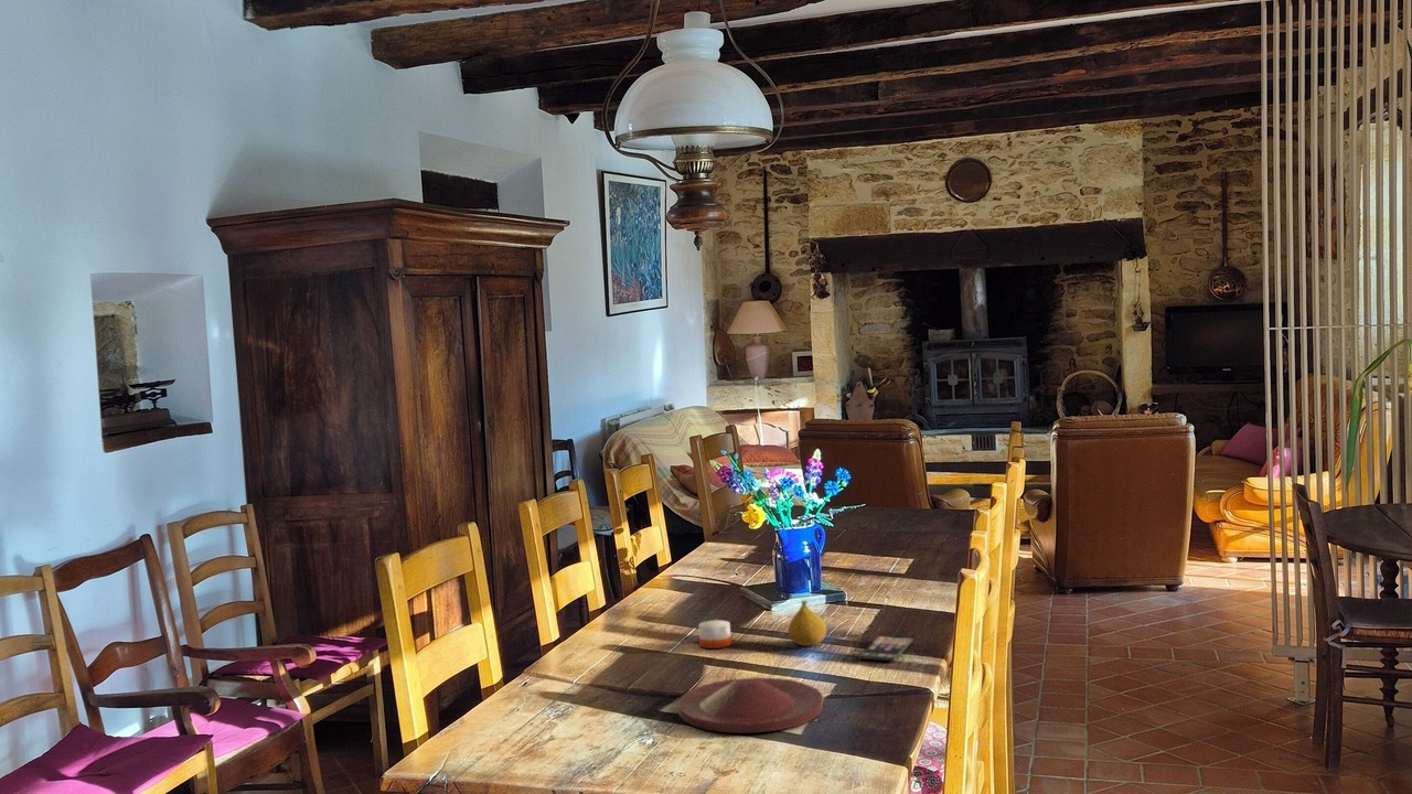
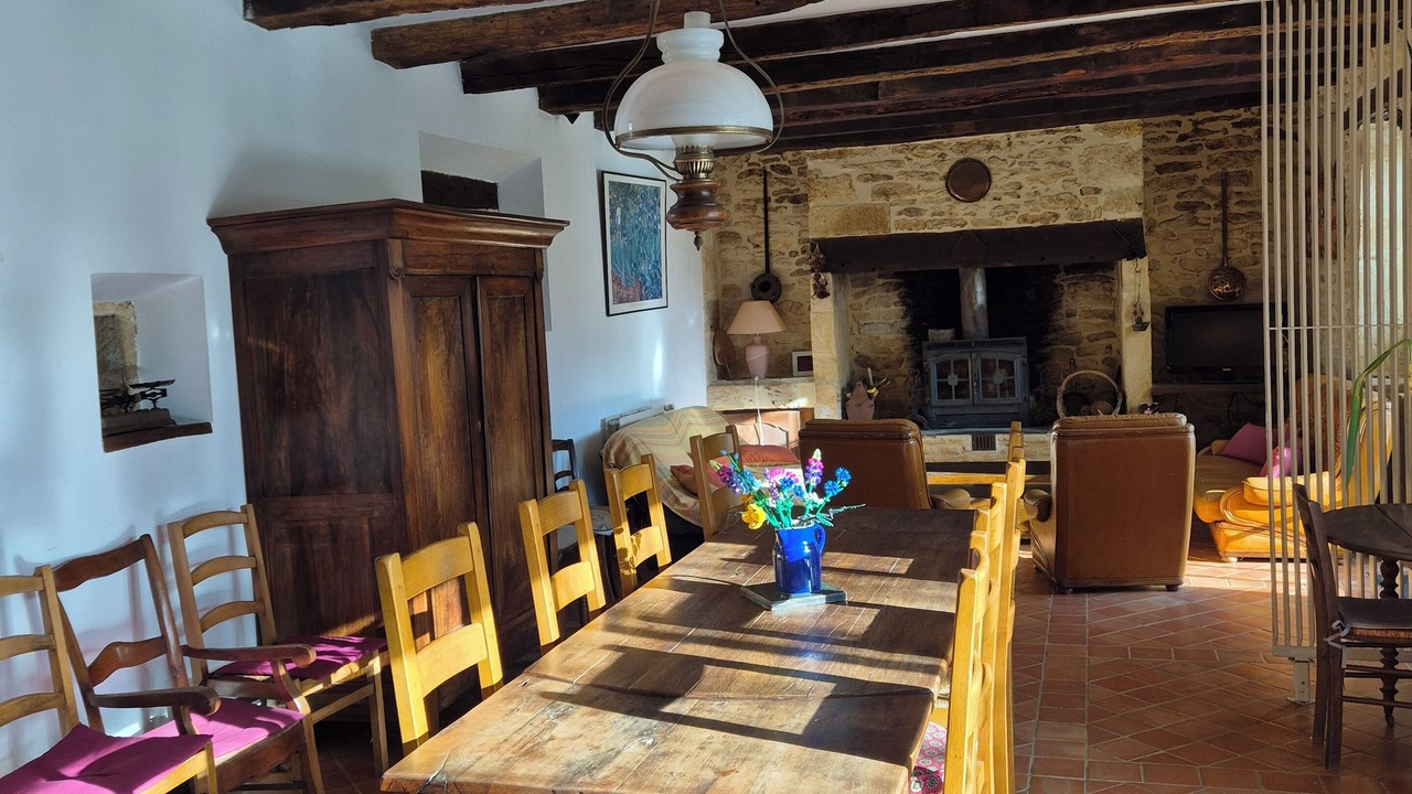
- fruit (806, 621)
- candle (714, 622)
- smartphone (886, 647)
- plate (749, 694)
